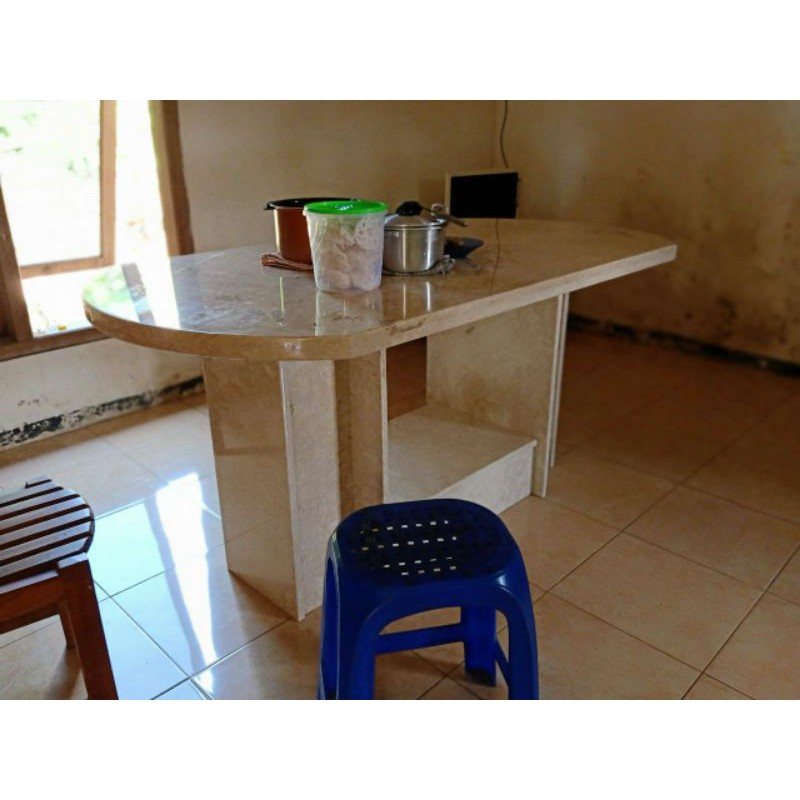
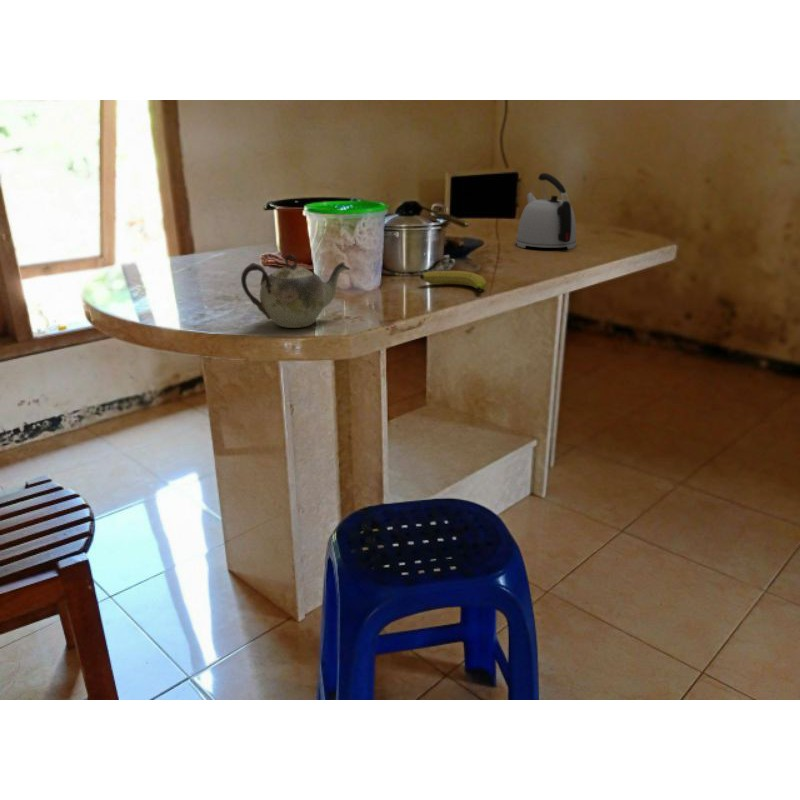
+ teapot (298, 288)
+ kettle (547, 210)
+ fruit (457, 281)
